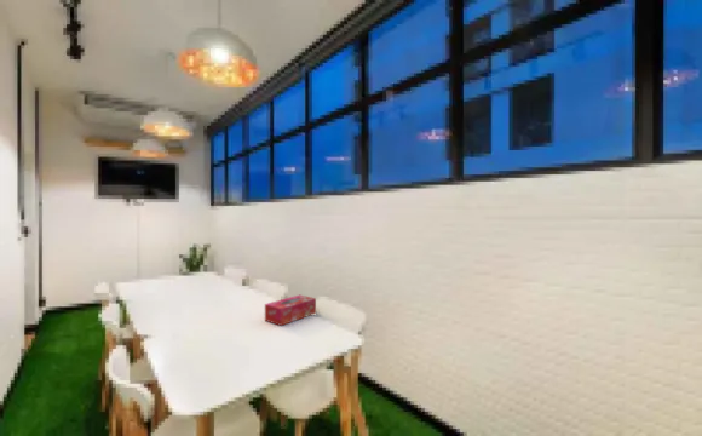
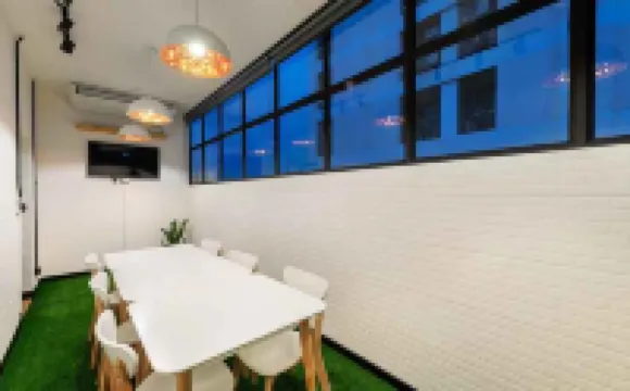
- tissue box (290, 309)
